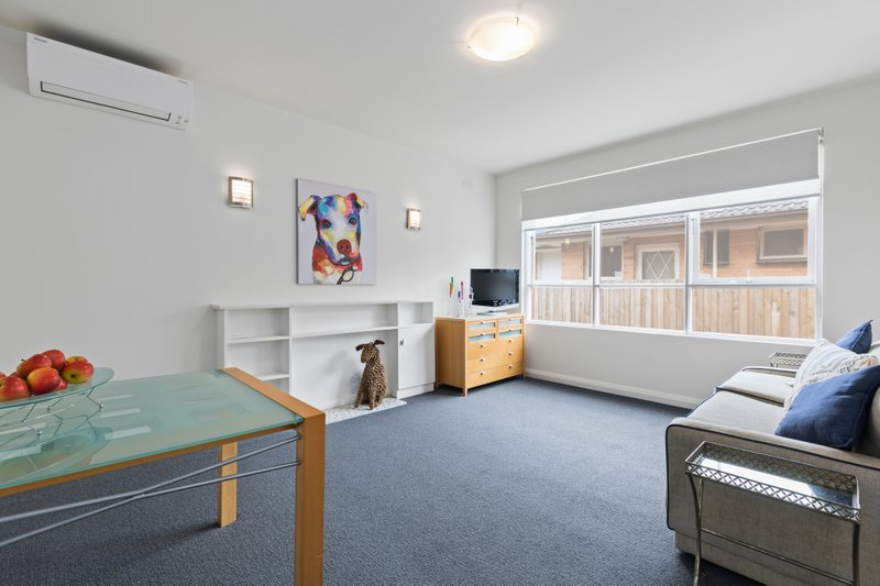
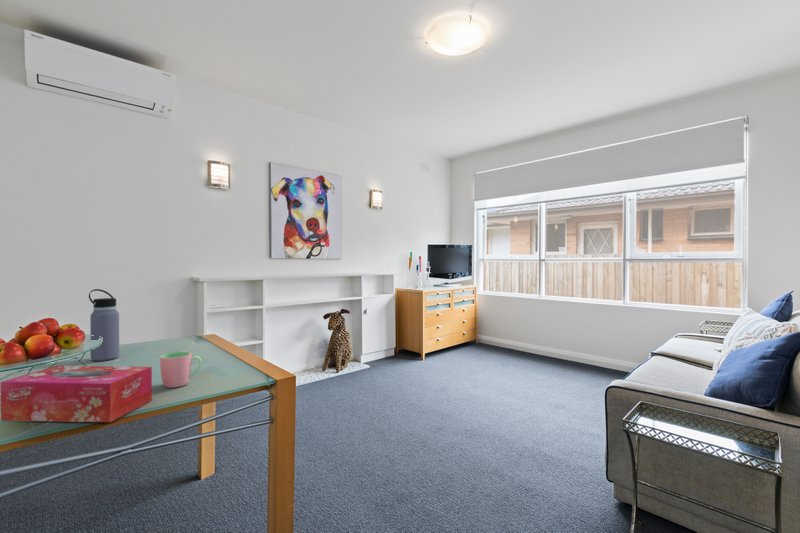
+ tissue box (81, 391)
+ water bottle (104, 323)
+ cup (181, 368)
